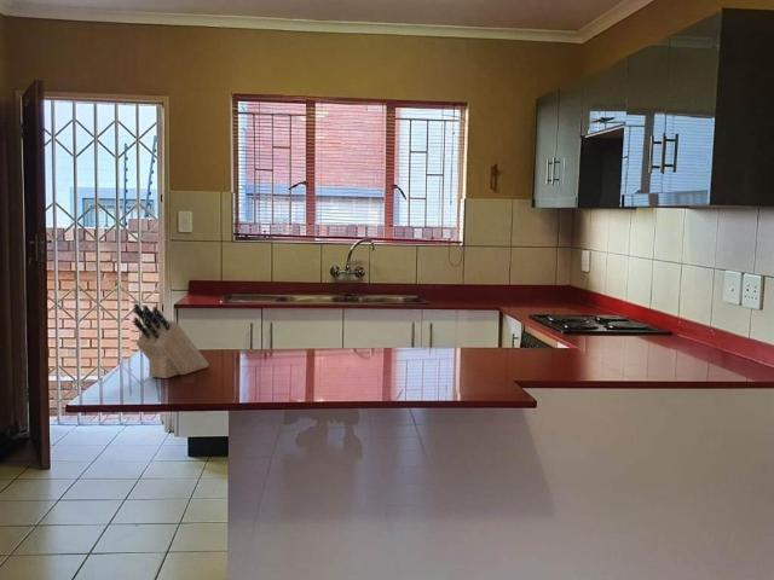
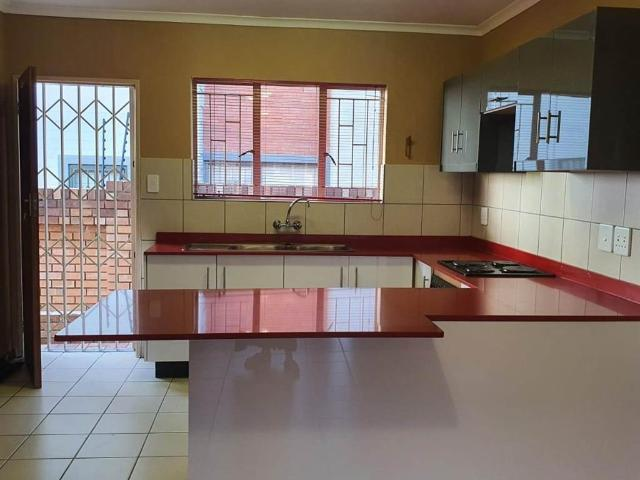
- knife block (169, 337)
